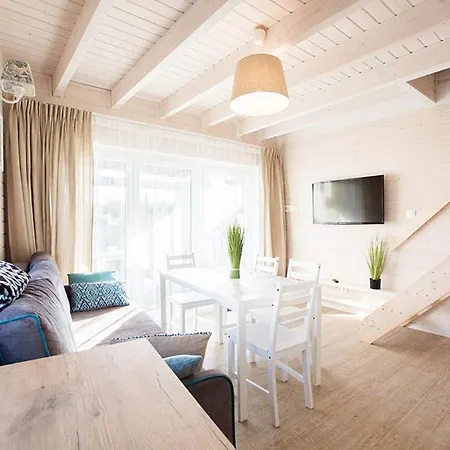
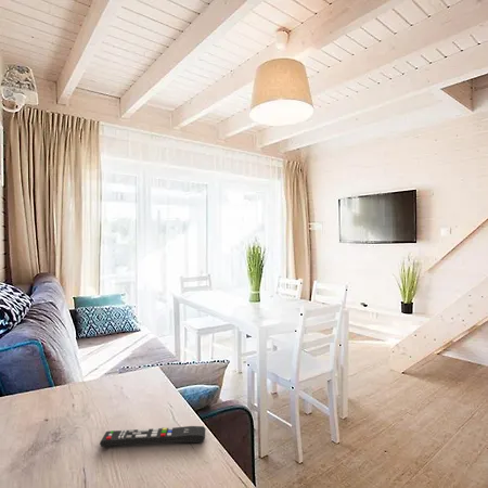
+ remote control (154, 436)
